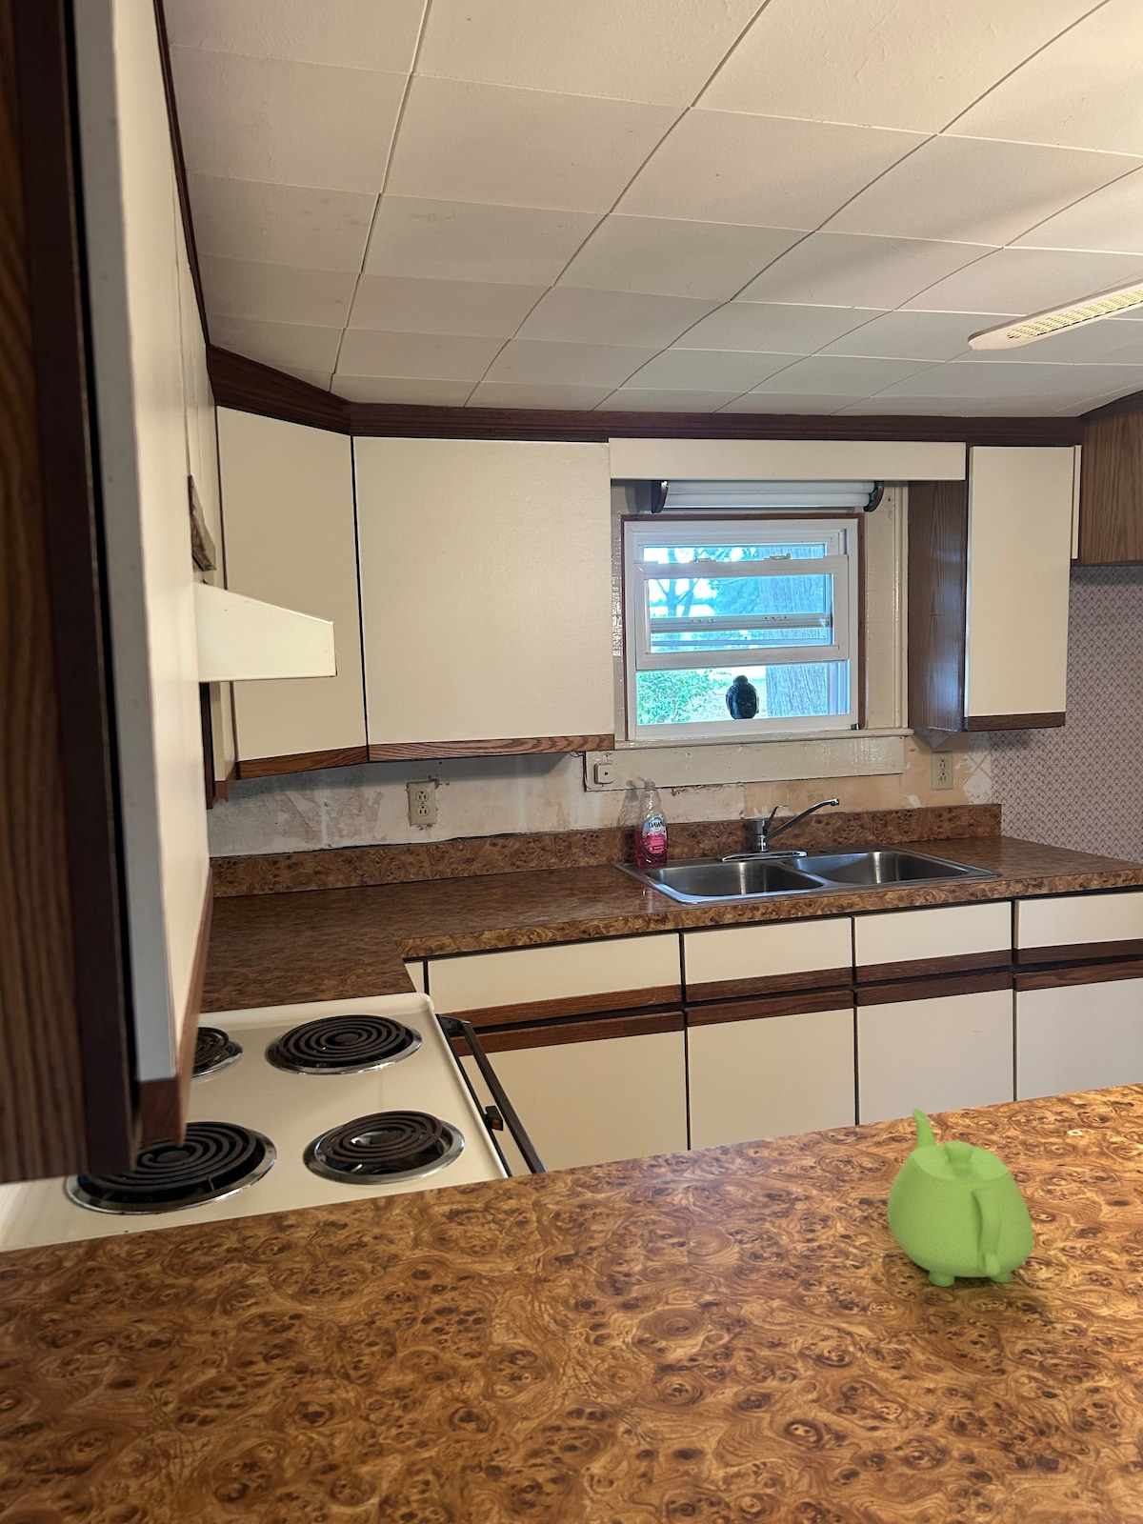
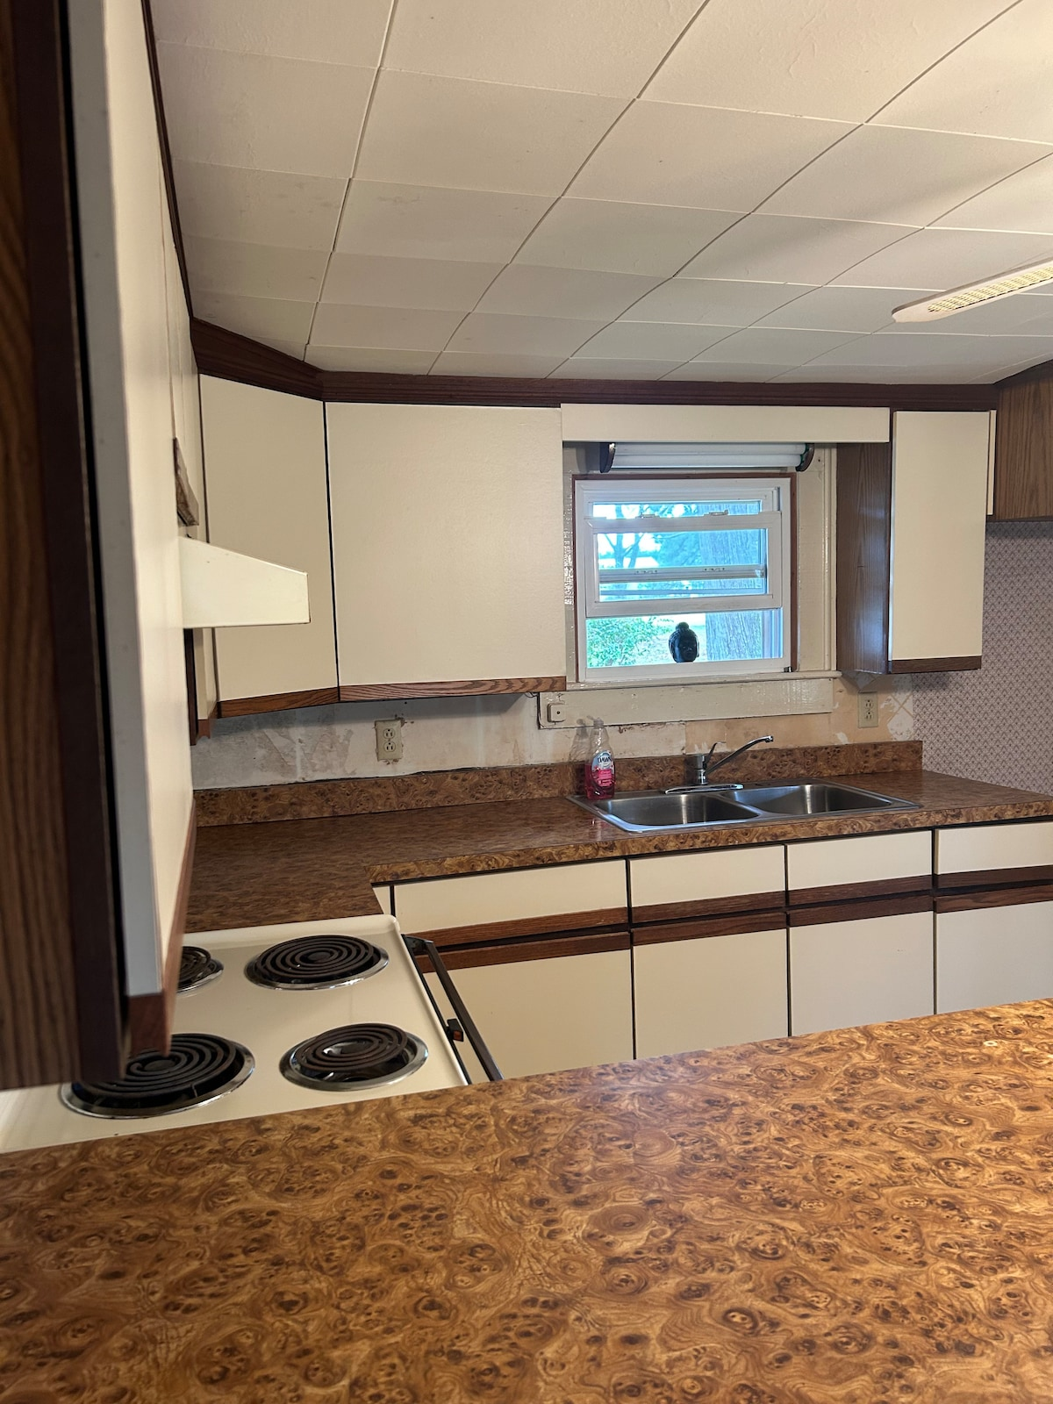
- teapot (952, 1198)
